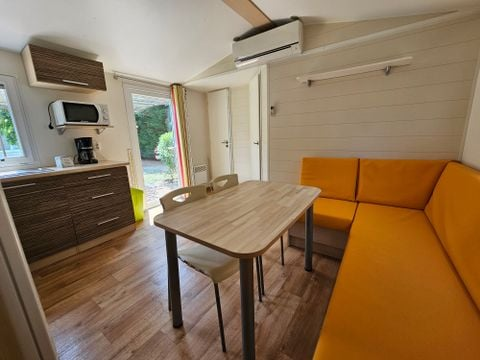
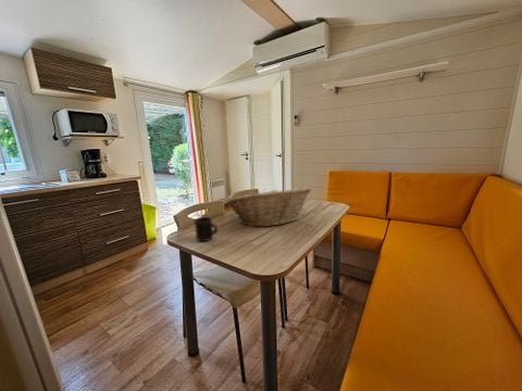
+ fruit basket (269, 202)
+ mug (207, 229)
